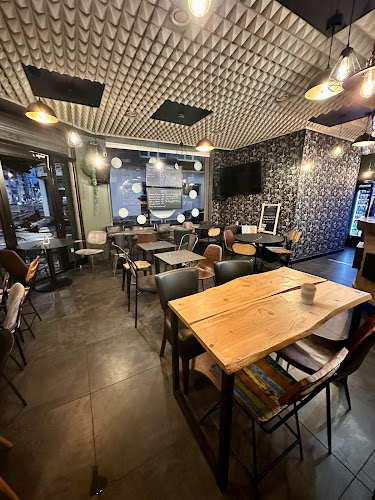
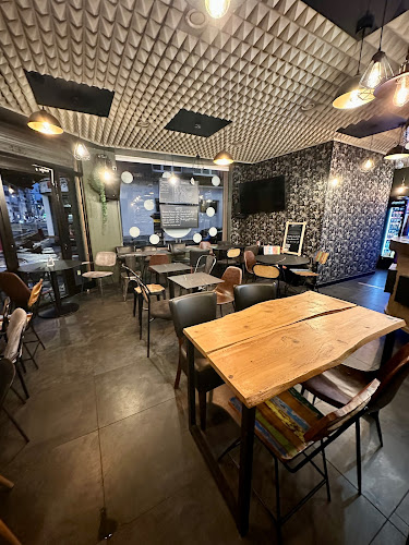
- coffee cup (307, 293)
